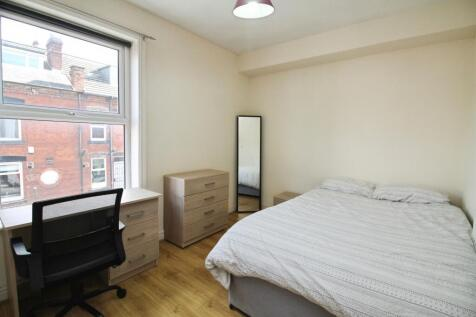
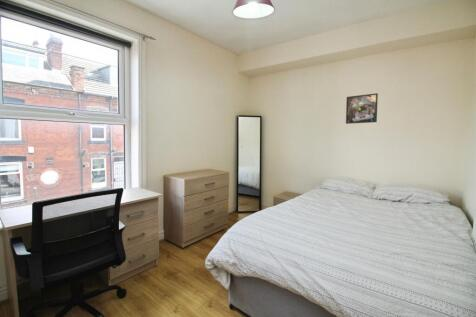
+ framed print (361, 109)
